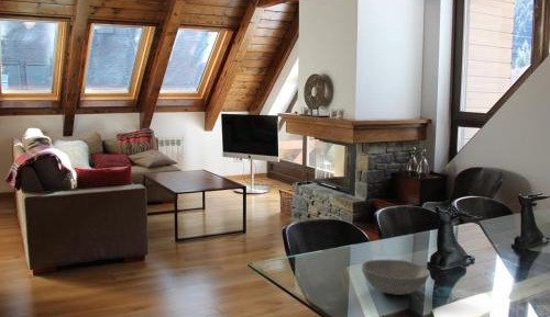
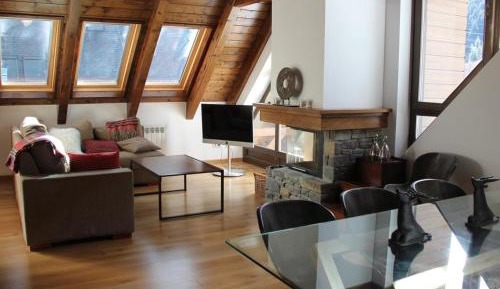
- bowl (394, 279)
